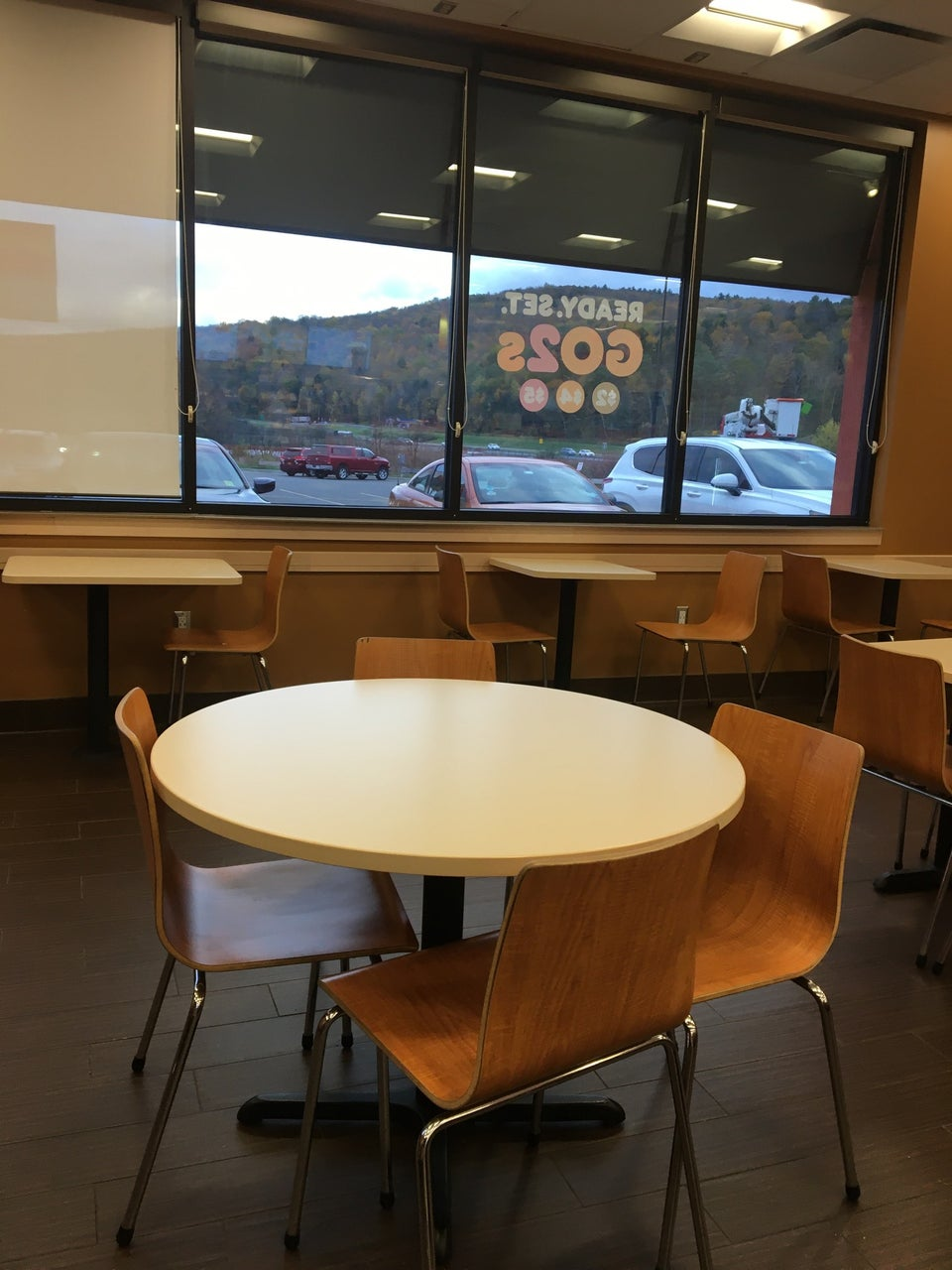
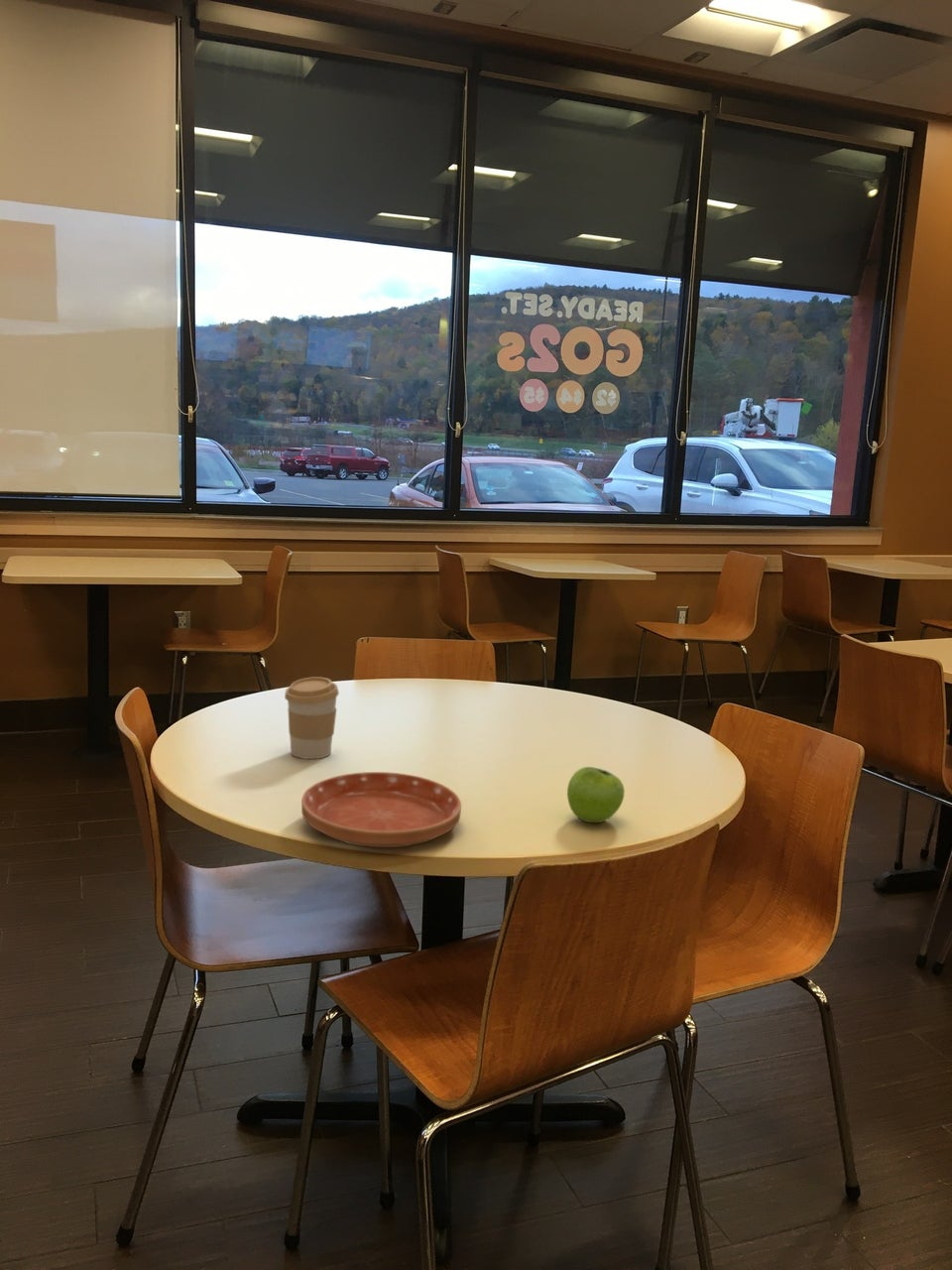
+ coffee cup (311, 716)
+ fruit (595, 793)
+ saucer (381, 811)
